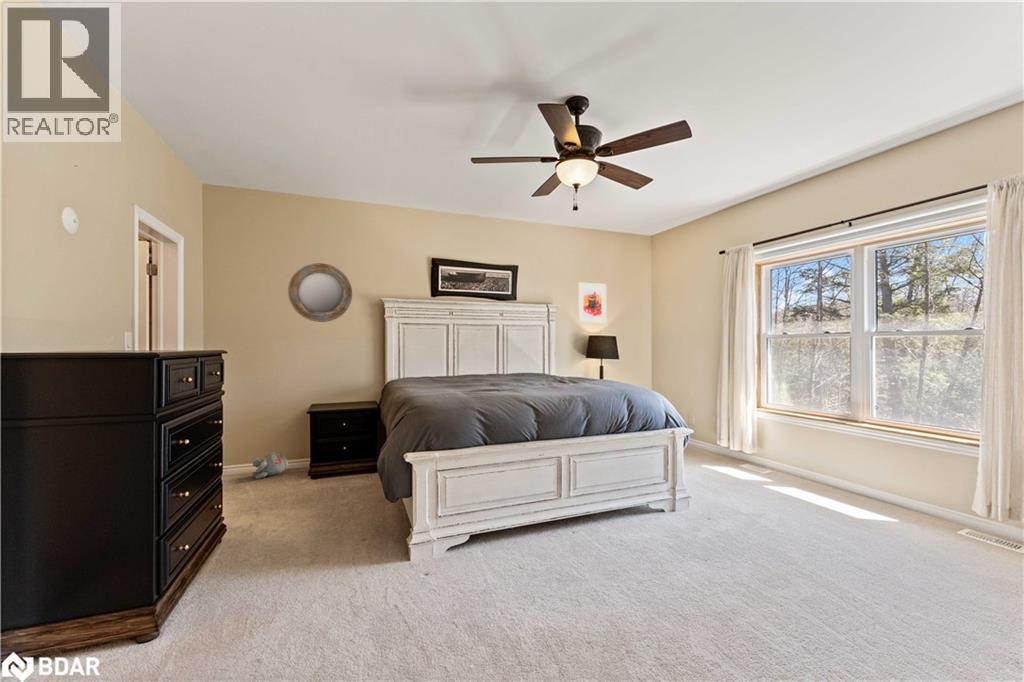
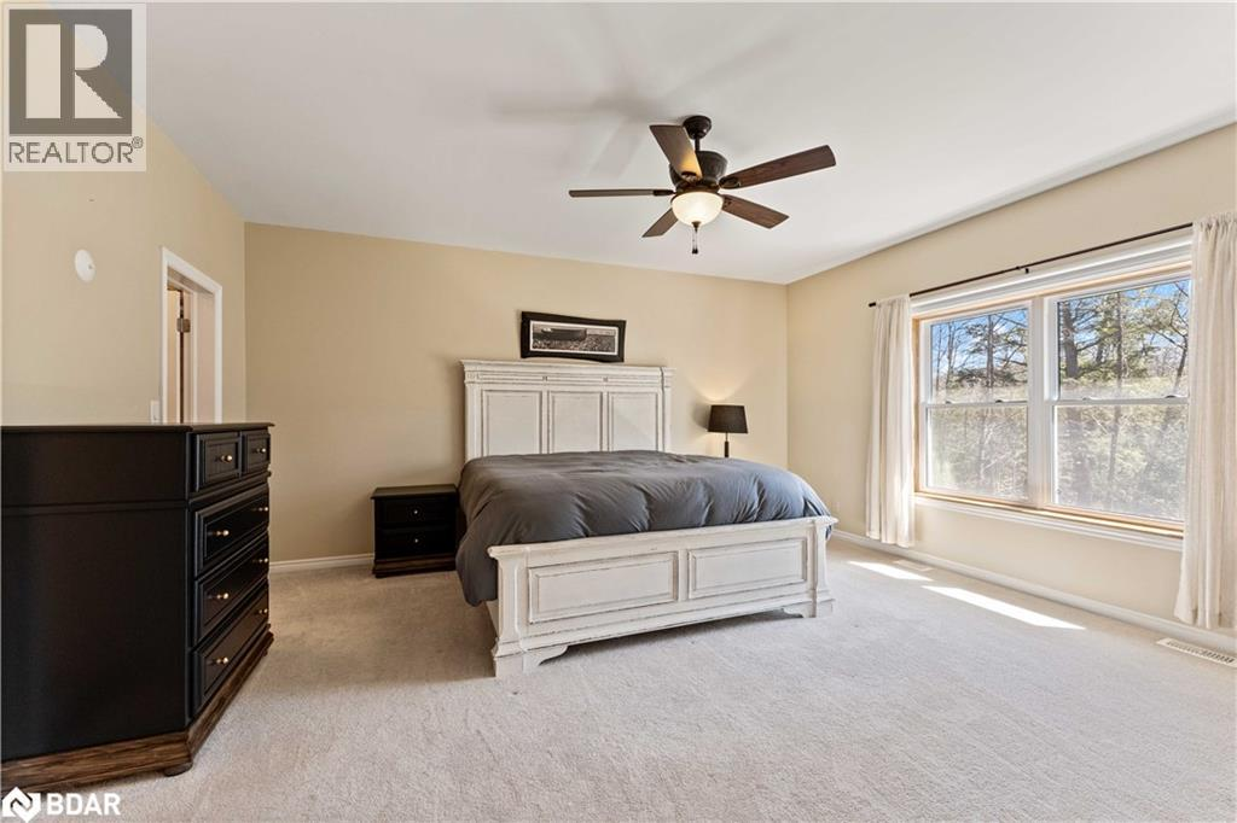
- home mirror (321, 292)
- plush toy (270, 464)
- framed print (592, 303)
